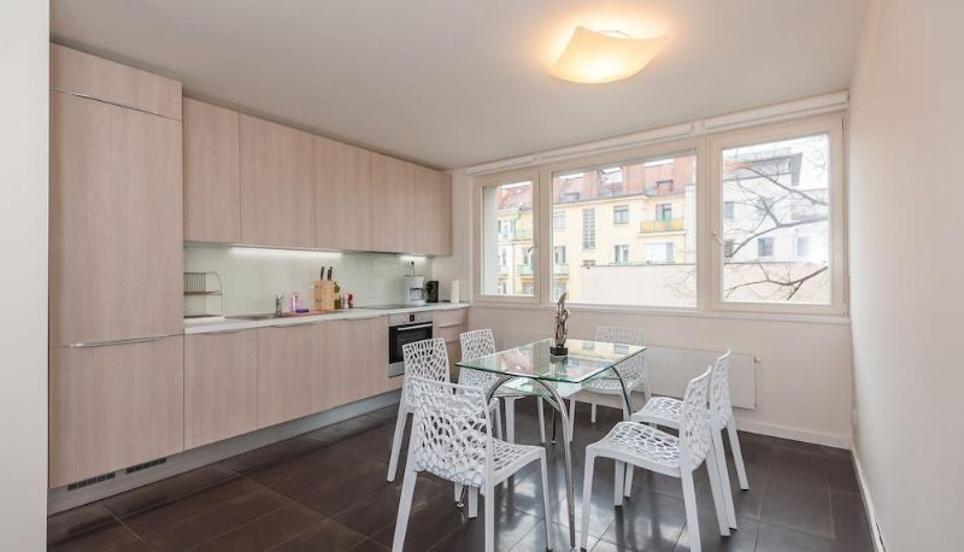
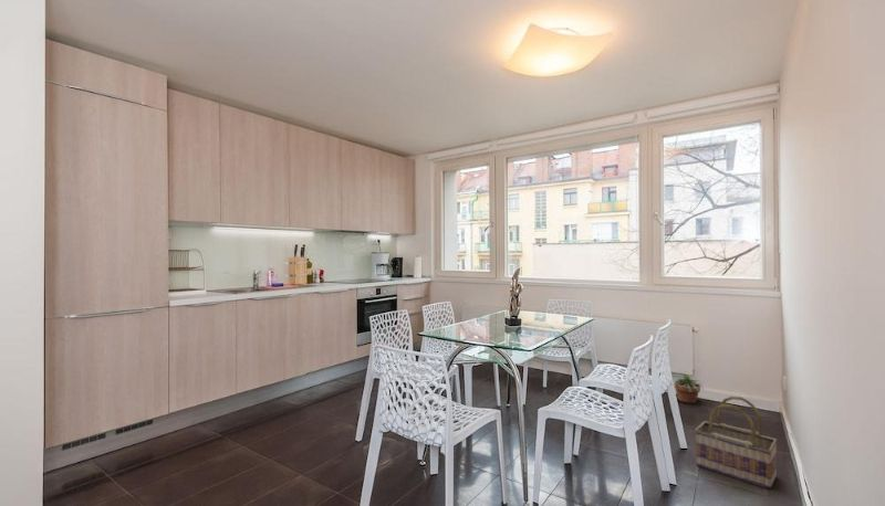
+ basket (735, 435)
+ potted plant (687, 386)
